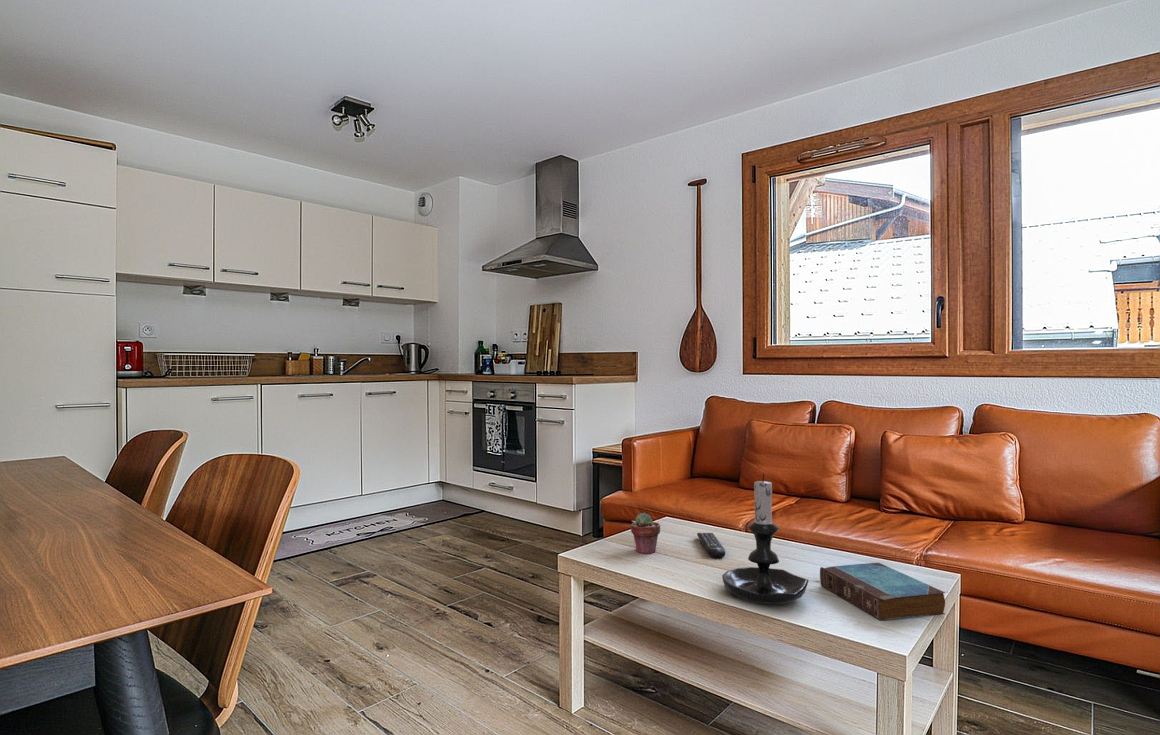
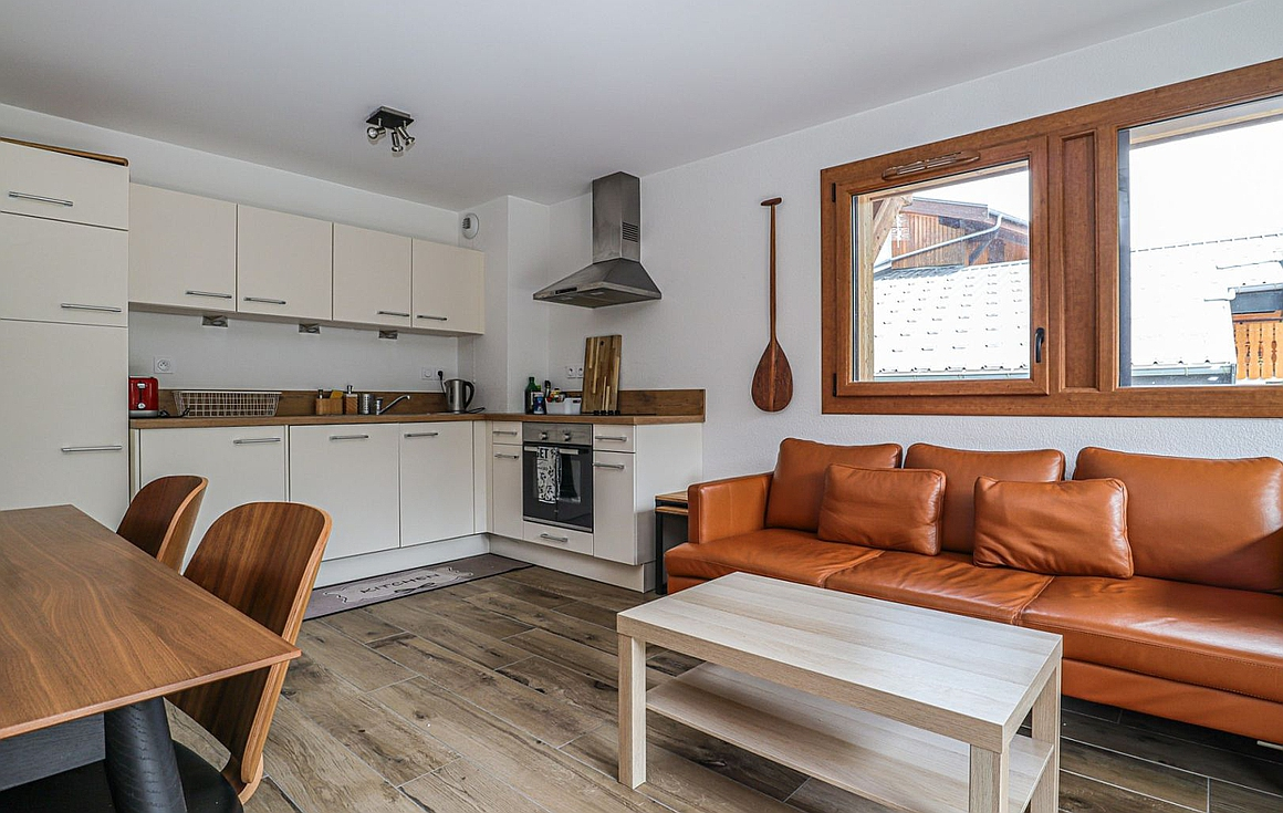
- book (879, 589)
- remote control (710, 543)
- candle holder (765, 534)
- potted succulent (645, 532)
